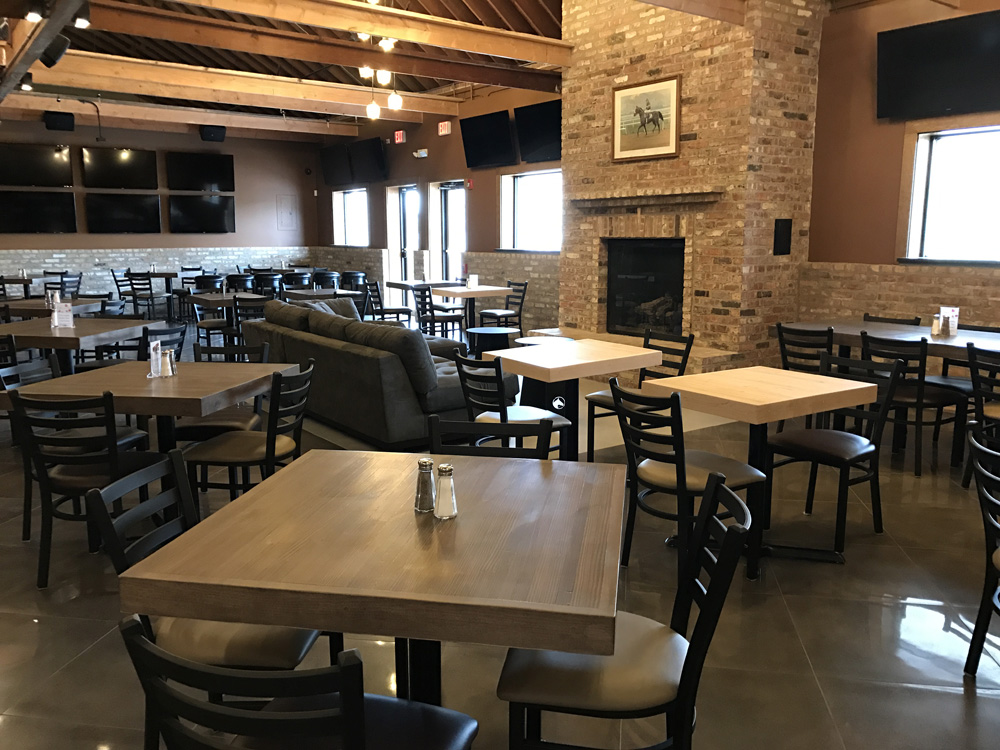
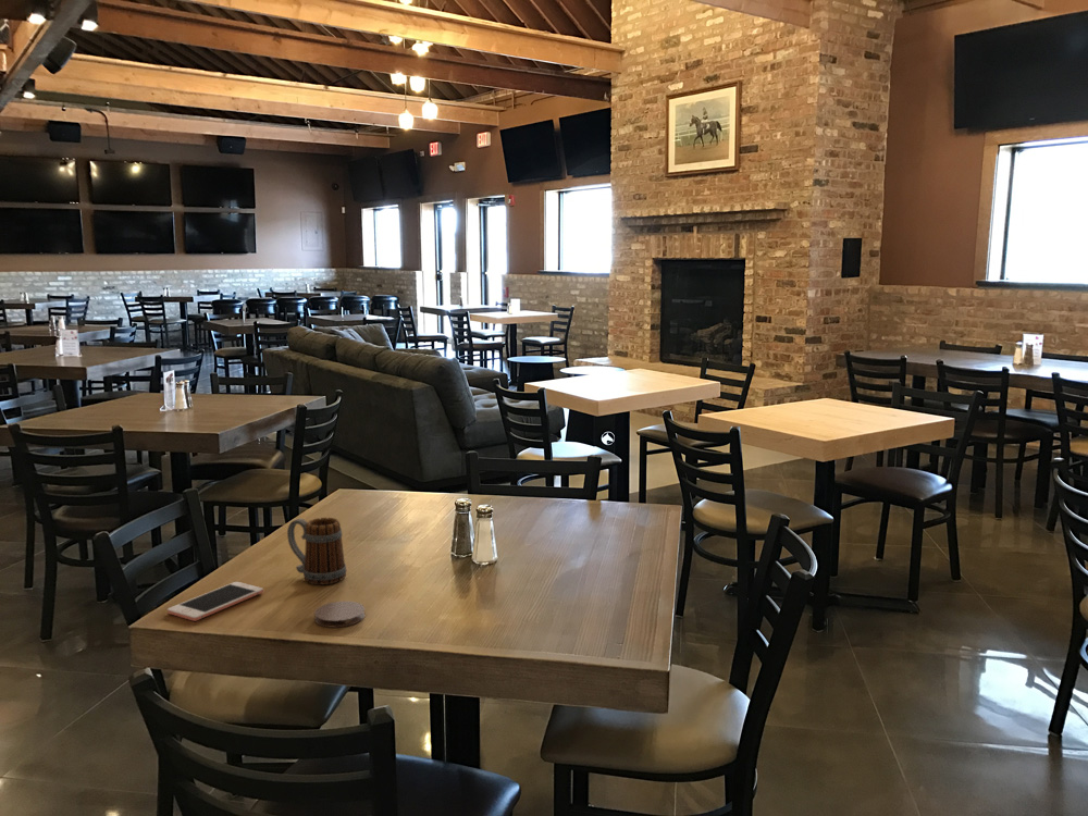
+ cell phone (217, 599)
+ beer mug (316, 548)
+ coaster (339, 614)
